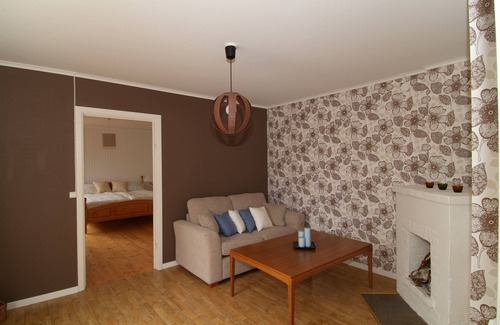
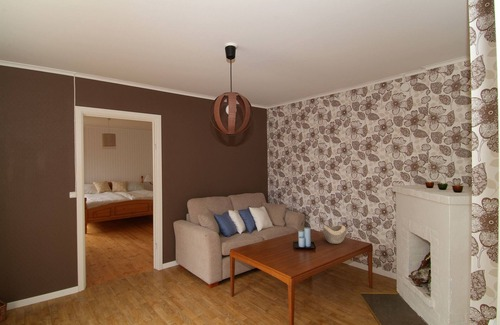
+ decorative bowl (334, 234)
